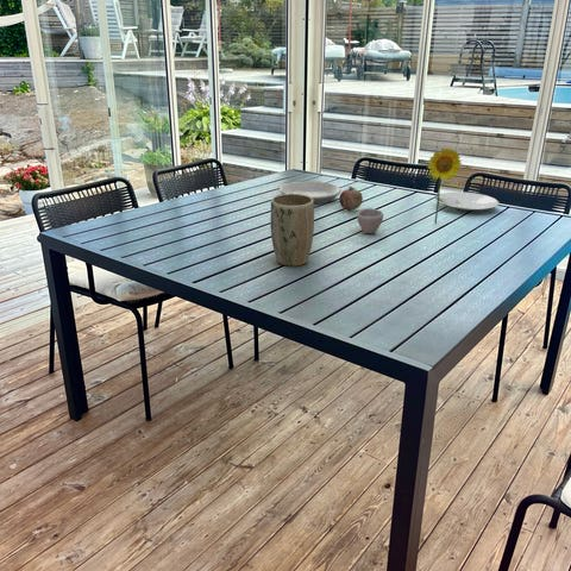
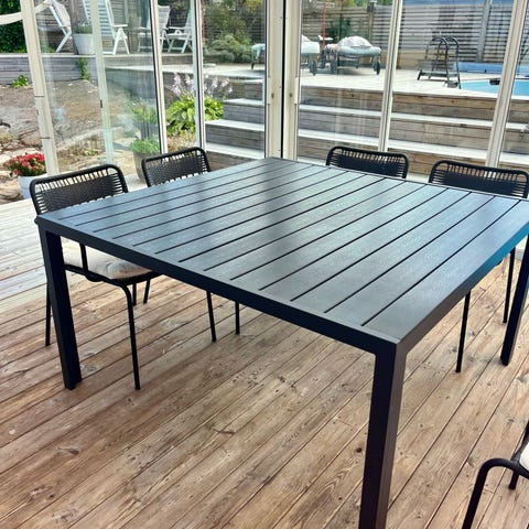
- cup (369, 220)
- flower (439, 186)
- fruit (351, 197)
- plate (466, 203)
- plate (309, 193)
- plant pot (291, 230)
